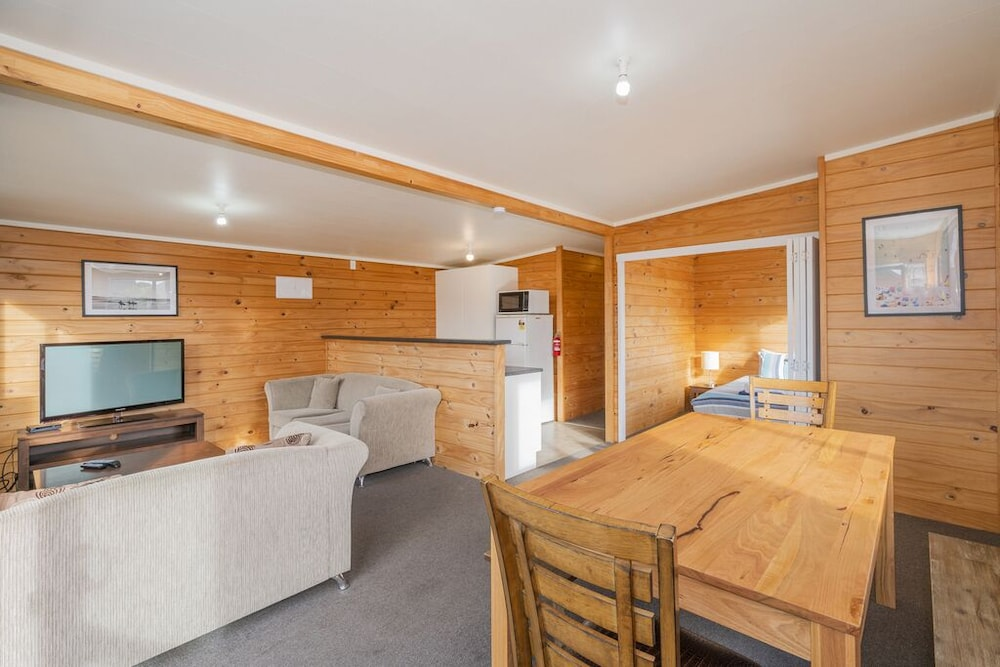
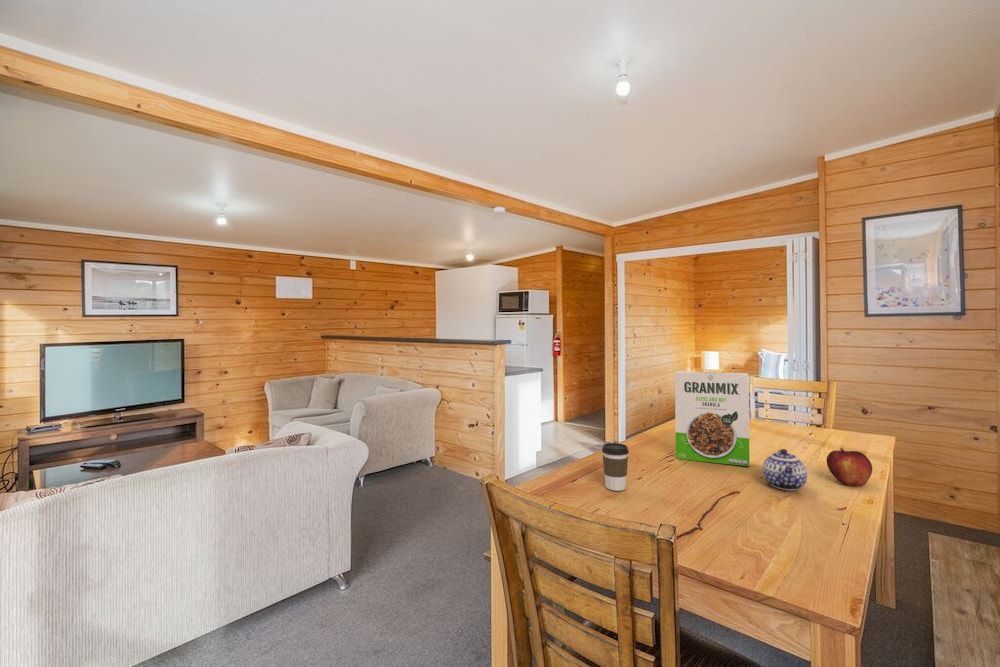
+ teapot (784, 467)
+ coffee cup (615, 466)
+ fruit (849, 466)
+ cereal box (711, 416)
